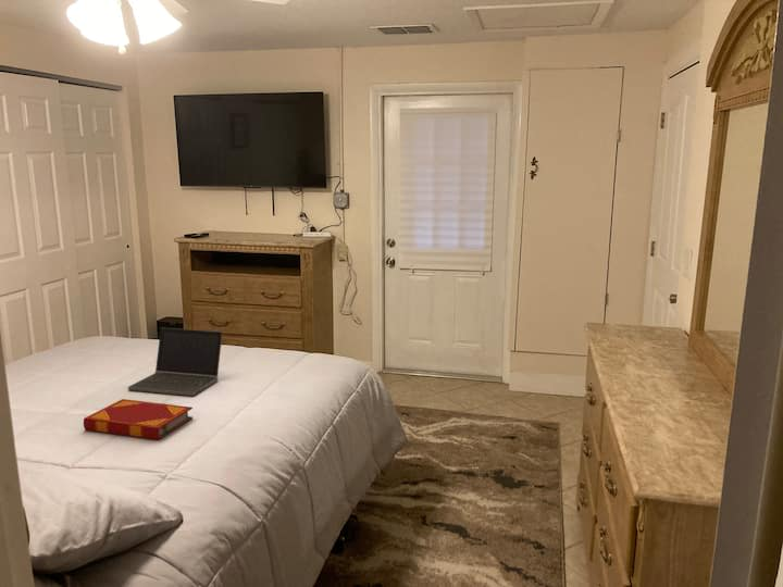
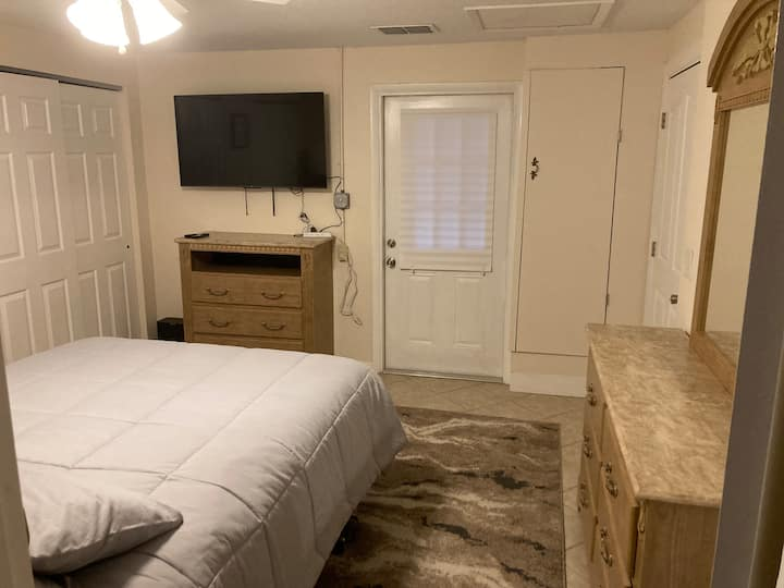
- hardback book (139, 417)
- laptop computer (176, 360)
